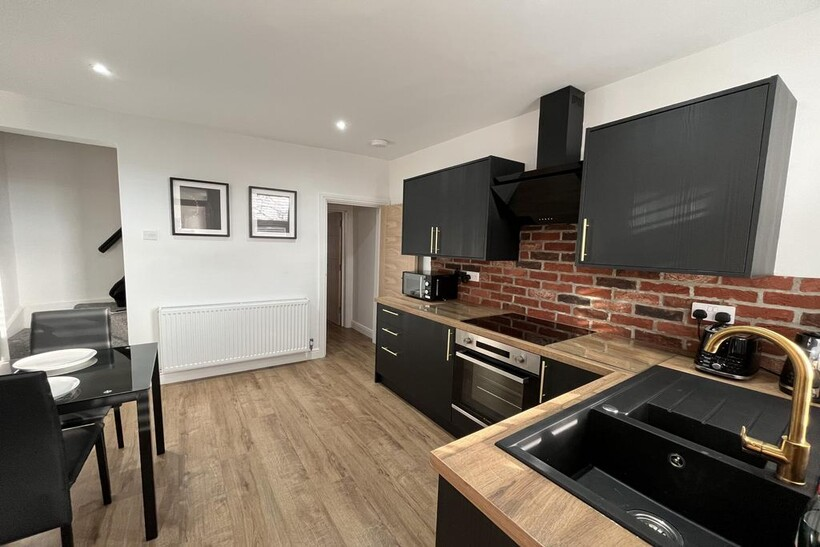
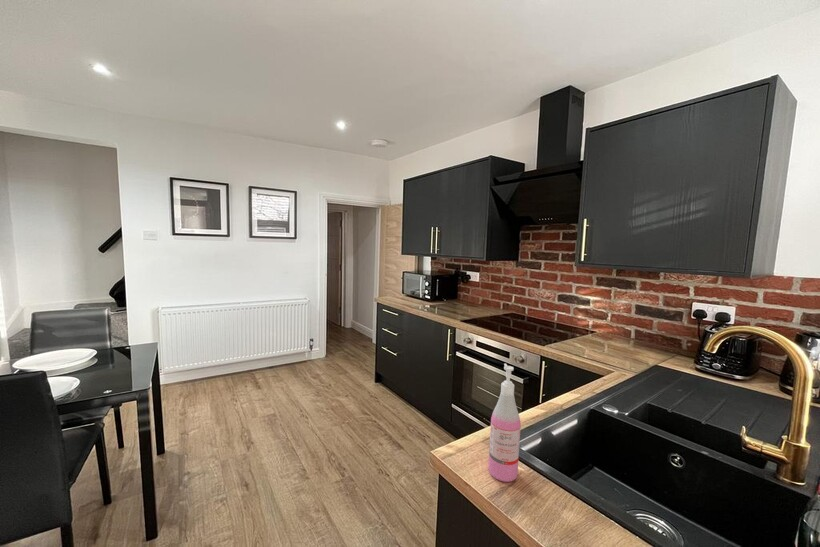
+ soap dispenser (505, 420)
